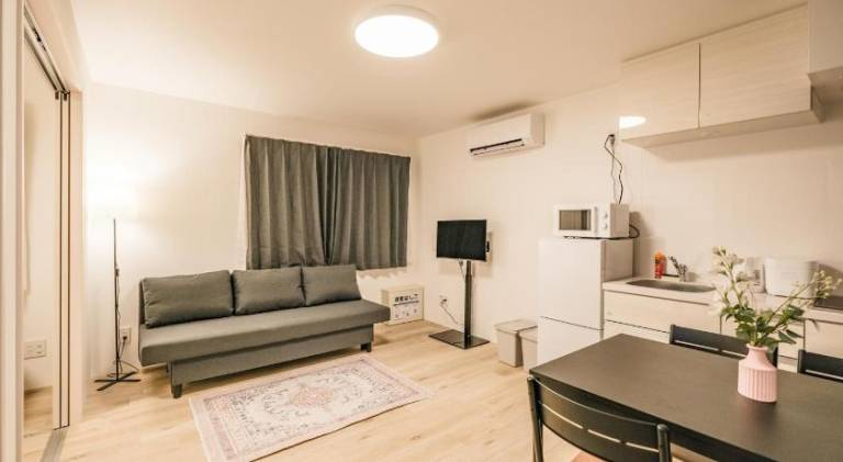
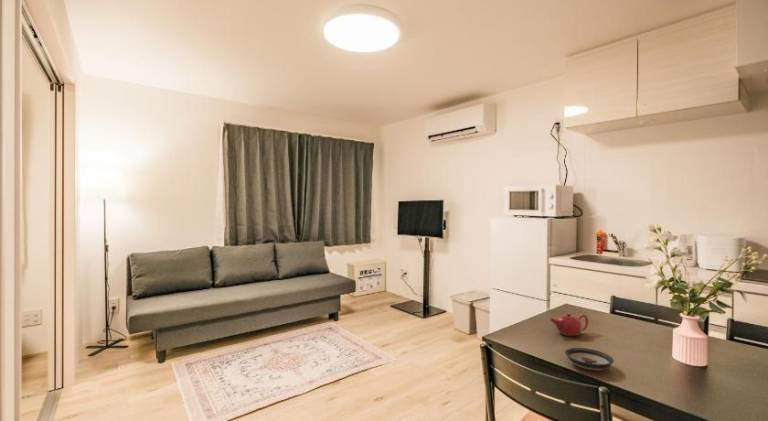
+ teapot (569, 323)
+ saucer (588, 360)
